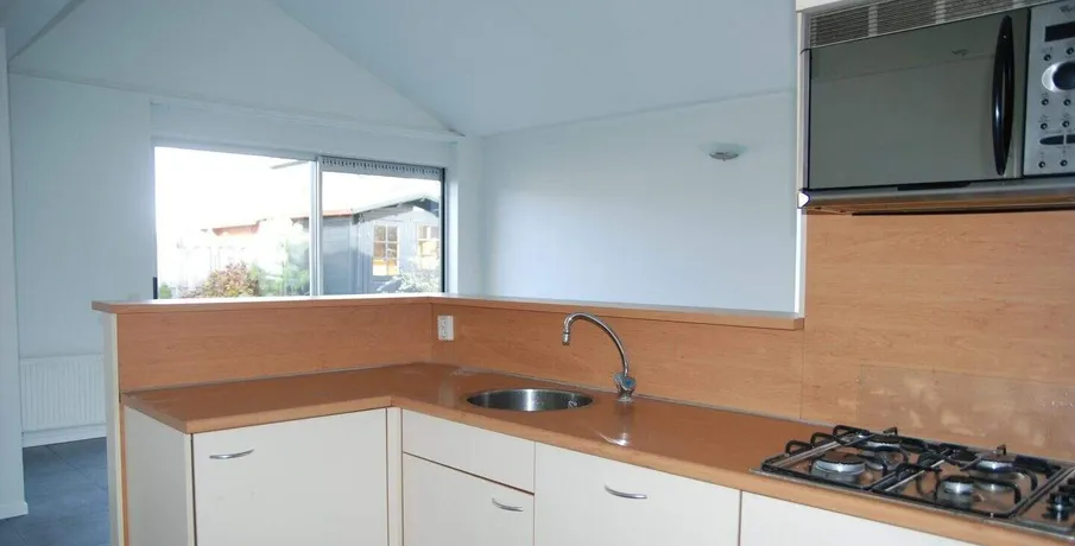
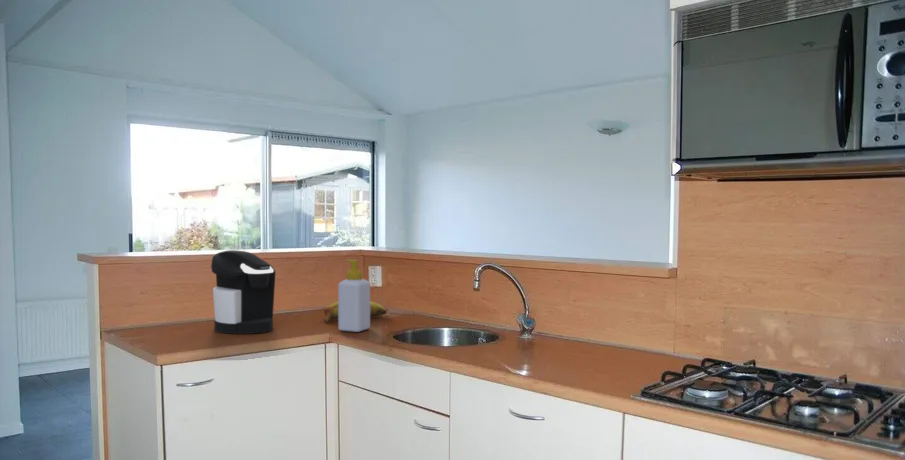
+ fruit (370, 310)
+ soap bottle (354, 294)
+ coffee maker (246, 290)
